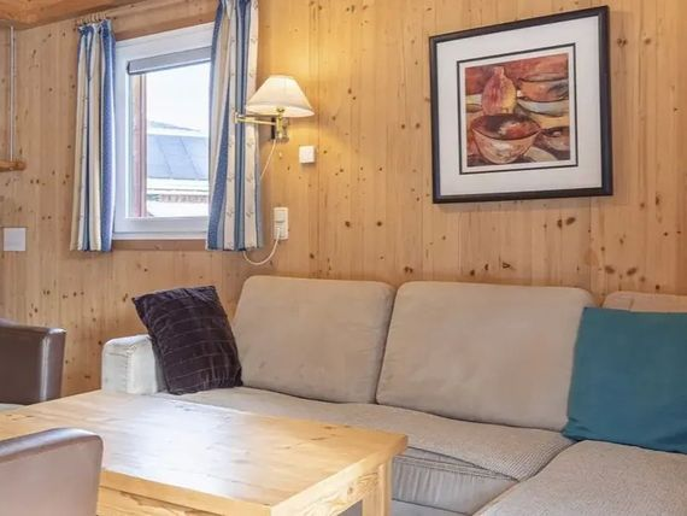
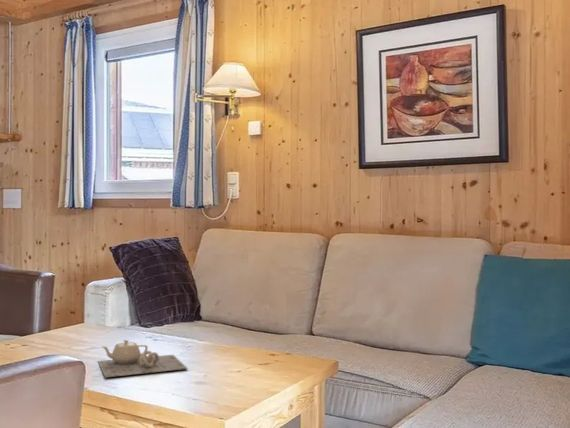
+ teapot (139, 352)
